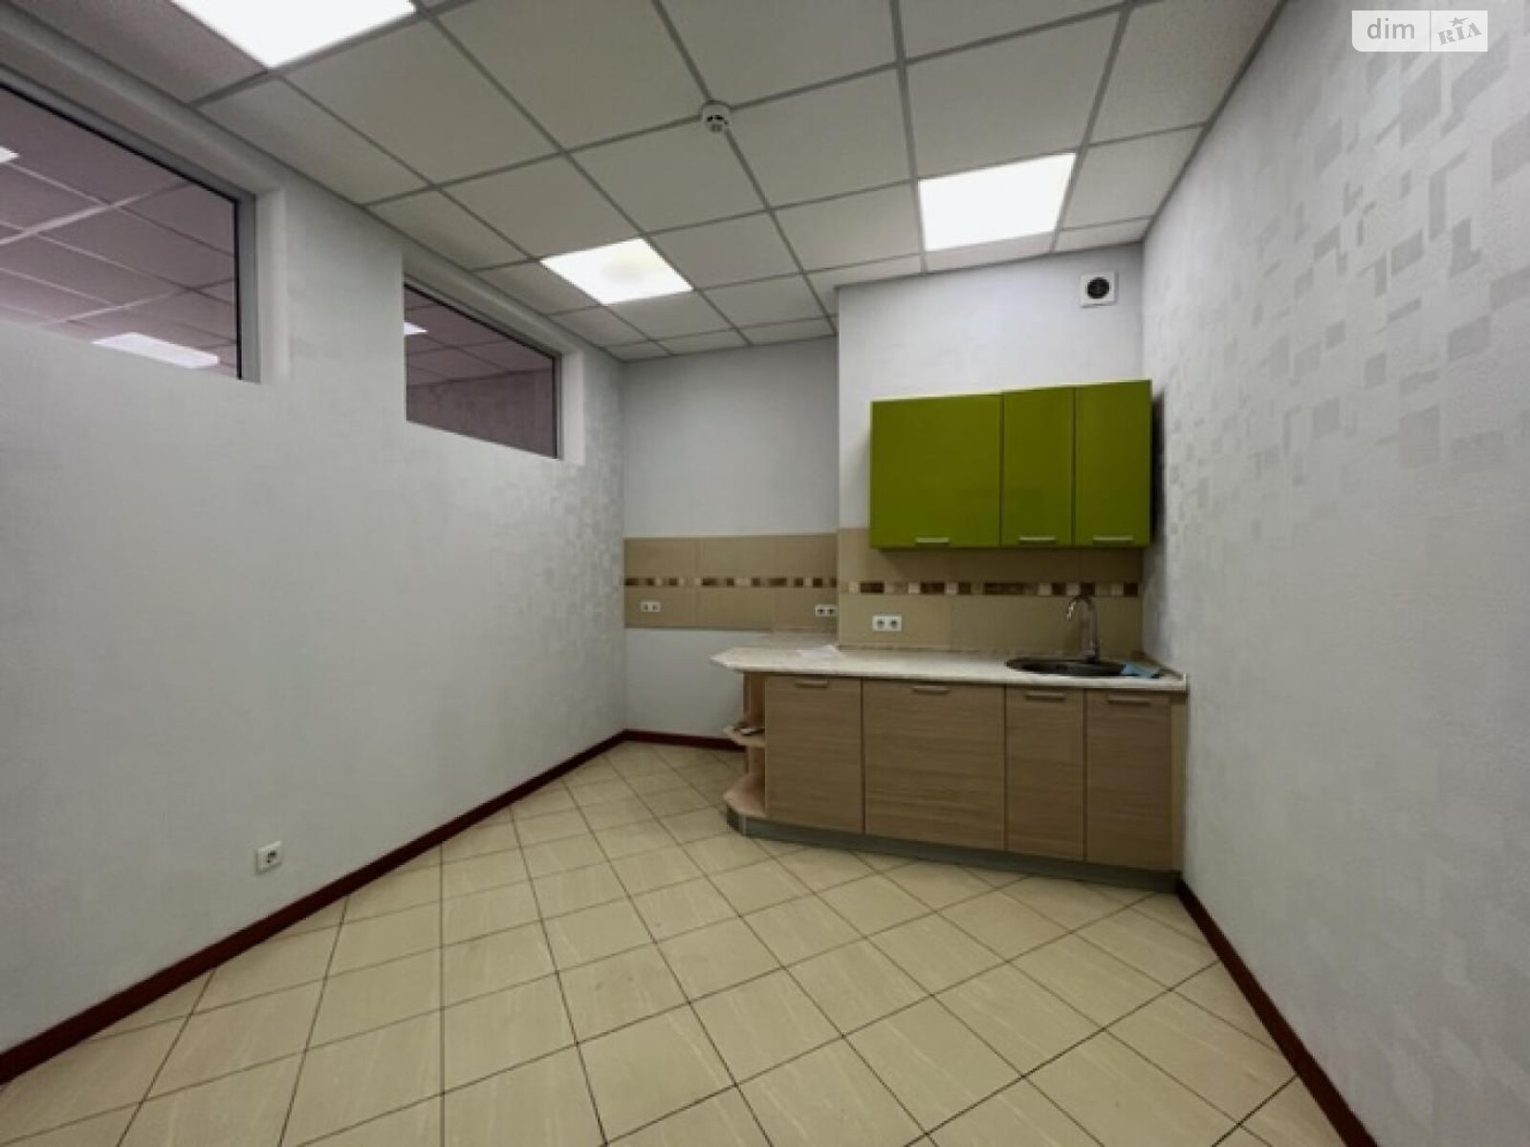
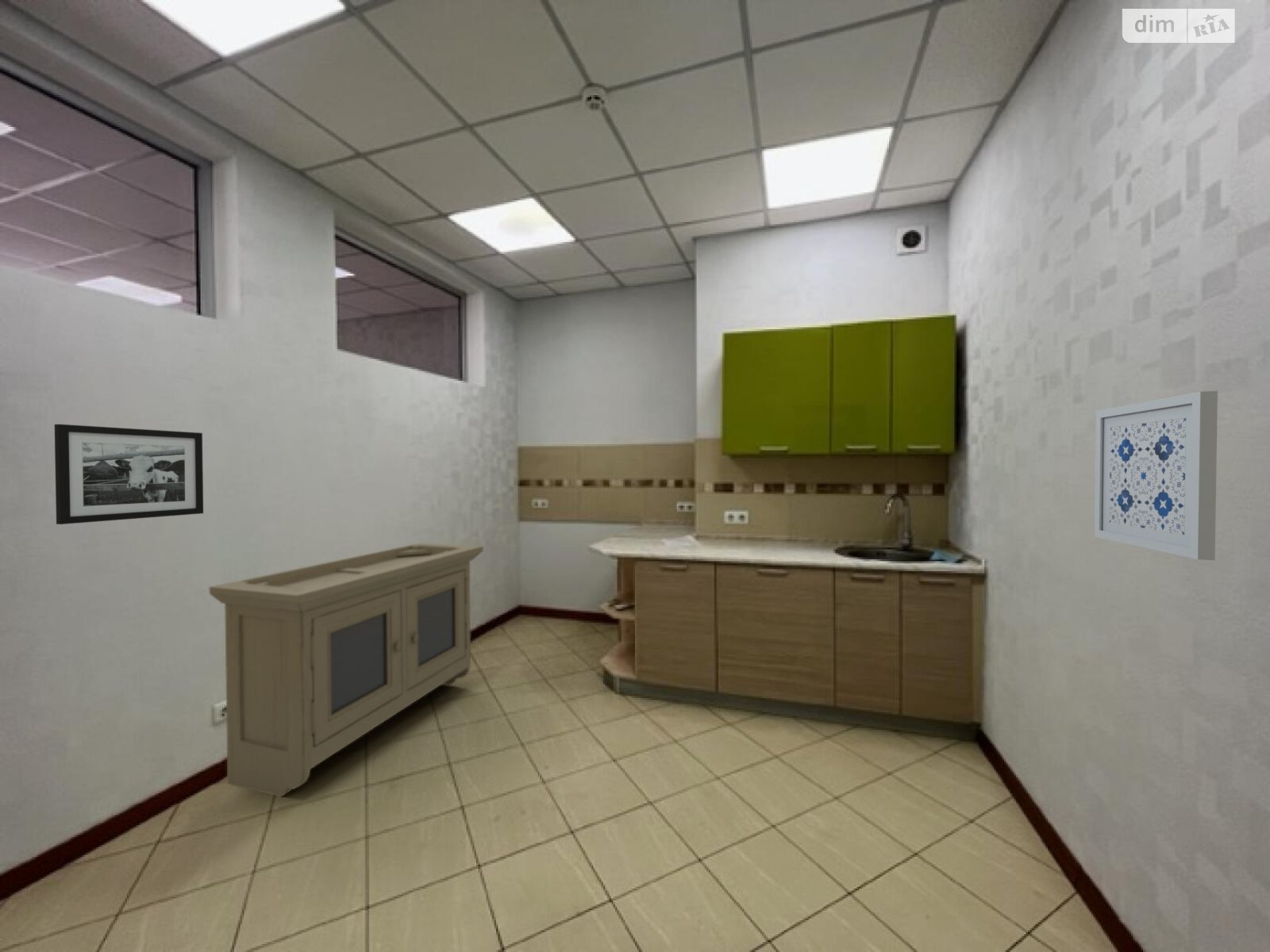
+ picture frame (137, 474)
+ storage cabinet (375, 645)
+ wall art (1146, 474)
